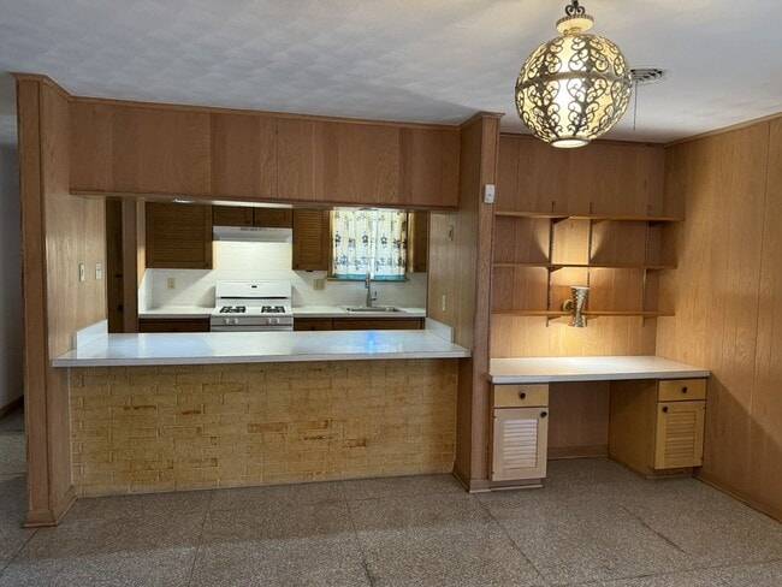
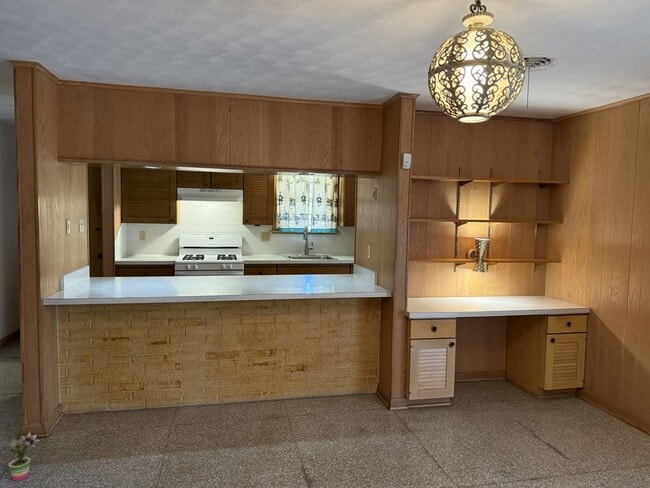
+ potted plant (22, 448)
